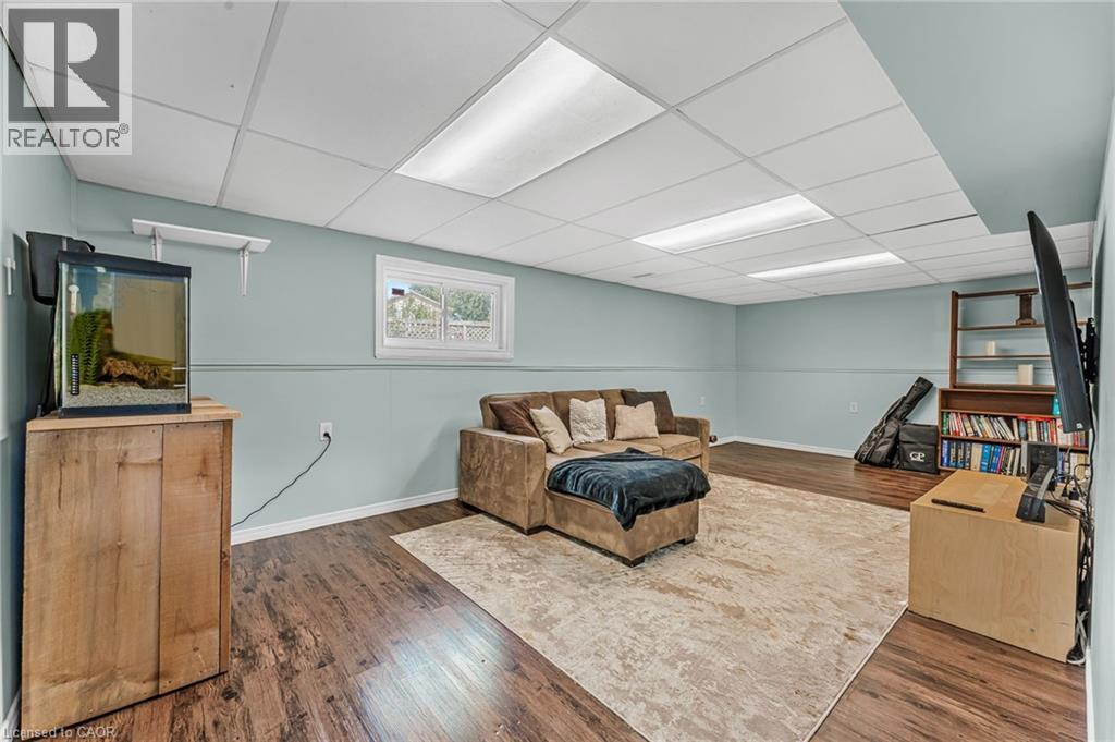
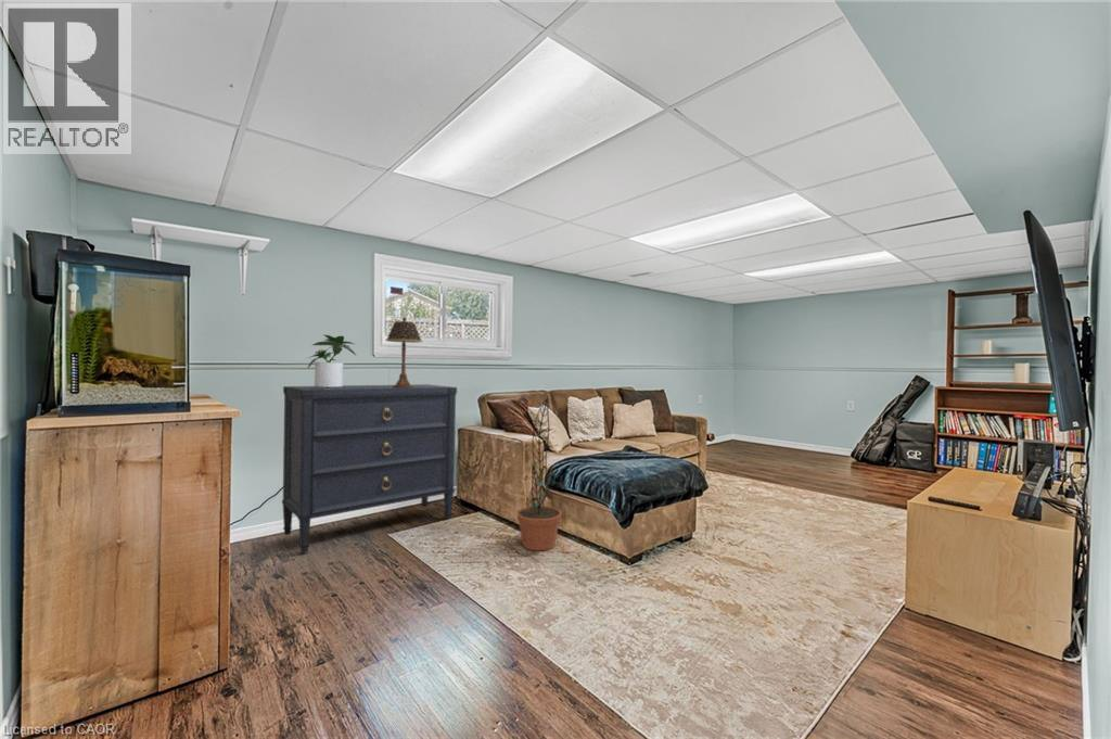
+ table lamp (404, 352)
+ decorative plant (539, 470)
+ dresser (373, 457)
+ potted plant (332, 359)
